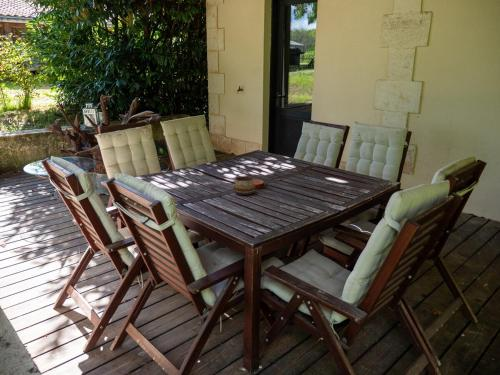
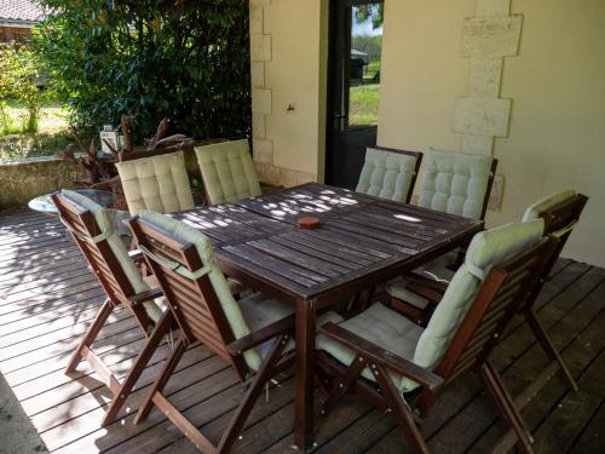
- decorative bowl (244, 185)
